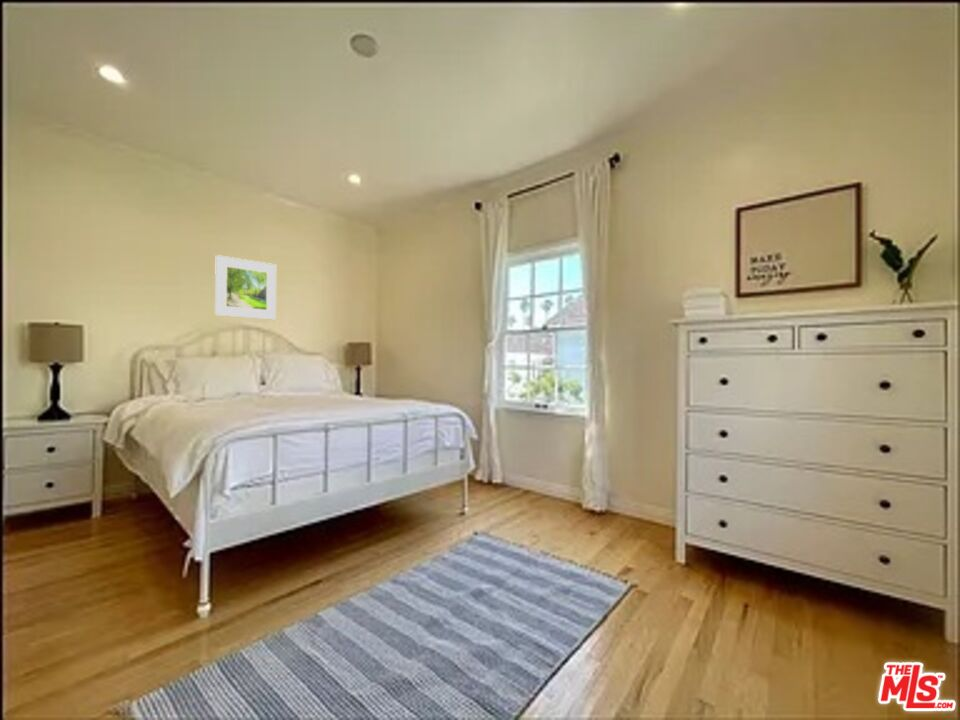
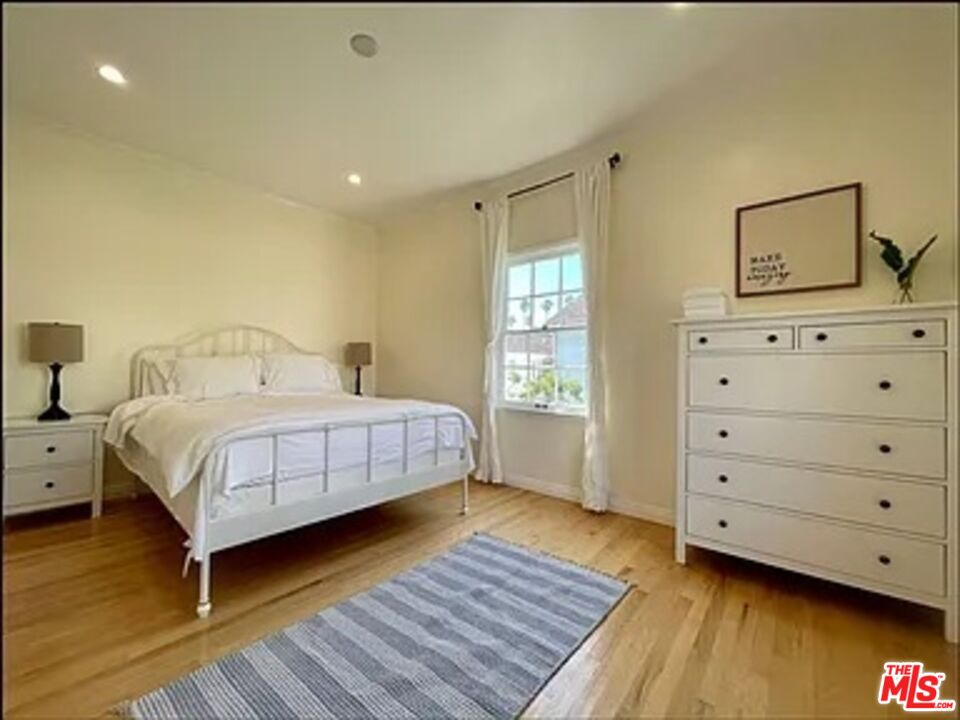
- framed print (247, 288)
